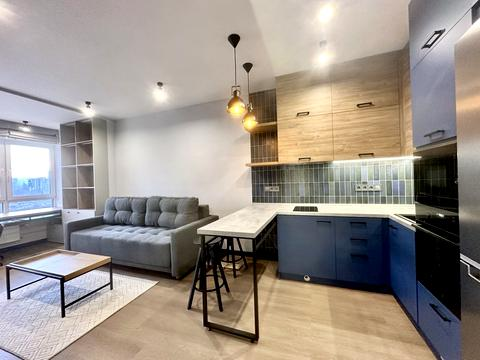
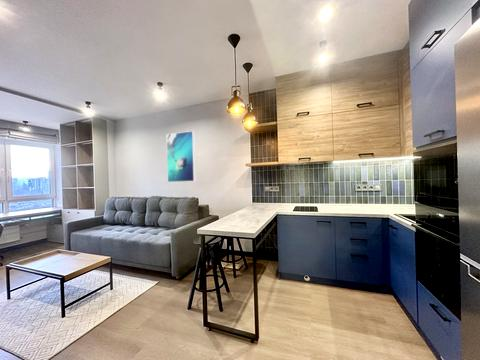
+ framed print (180, 157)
